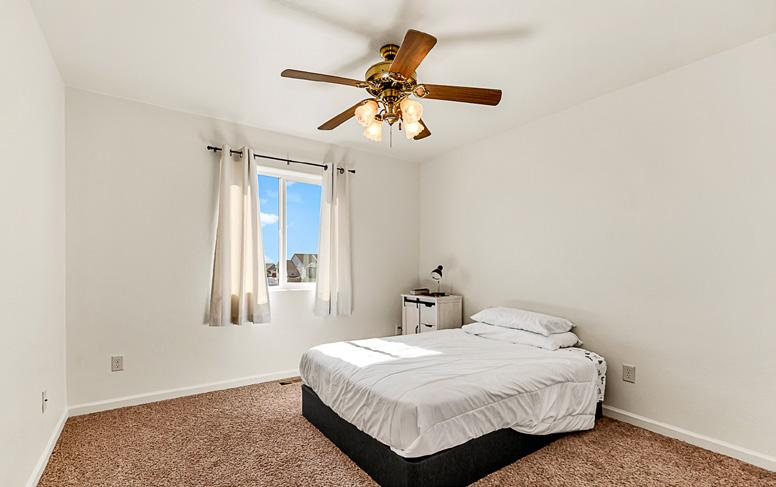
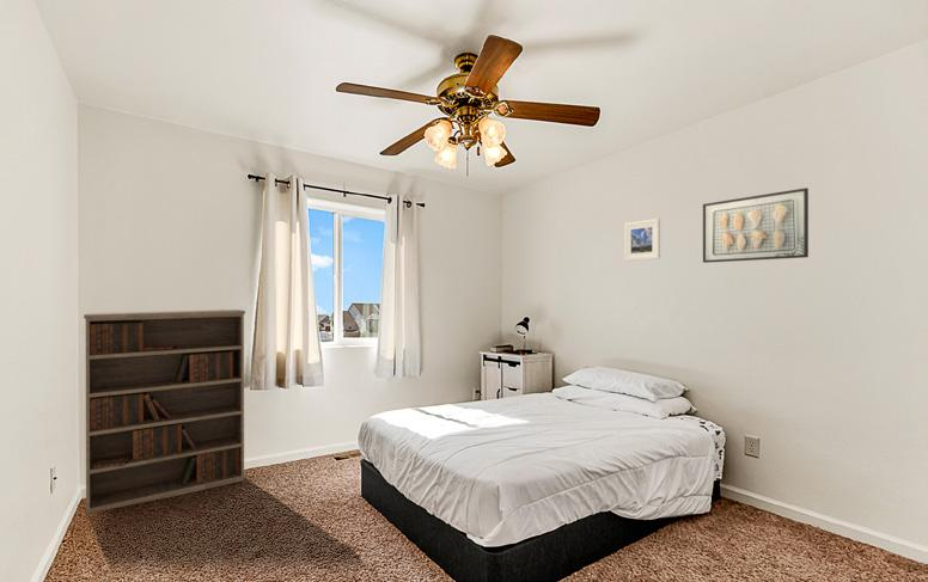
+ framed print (641, 240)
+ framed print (751, 228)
+ bookshelf (170, 400)
